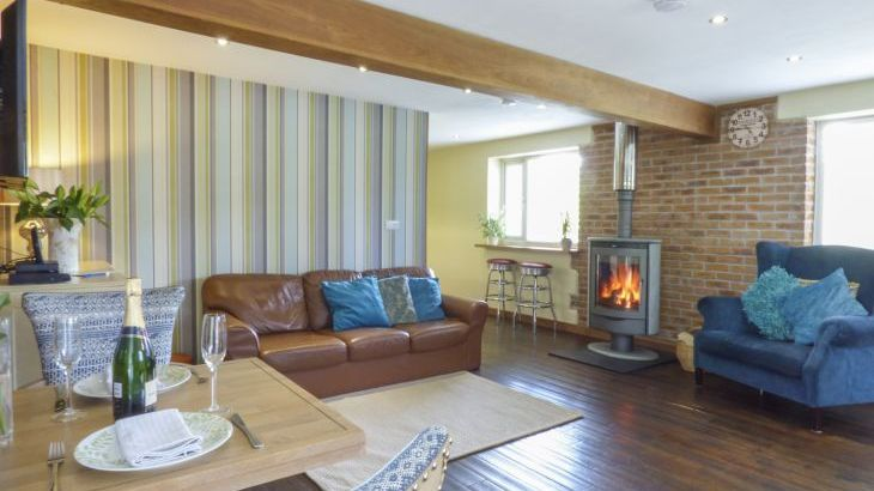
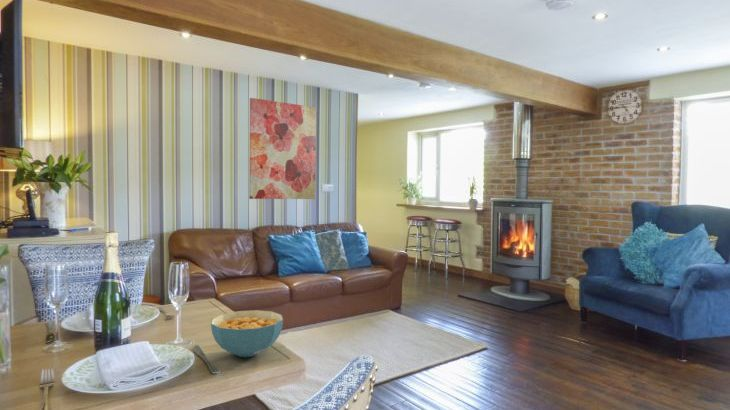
+ cereal bowl (247, 336)
+ wall art (284, 151)
